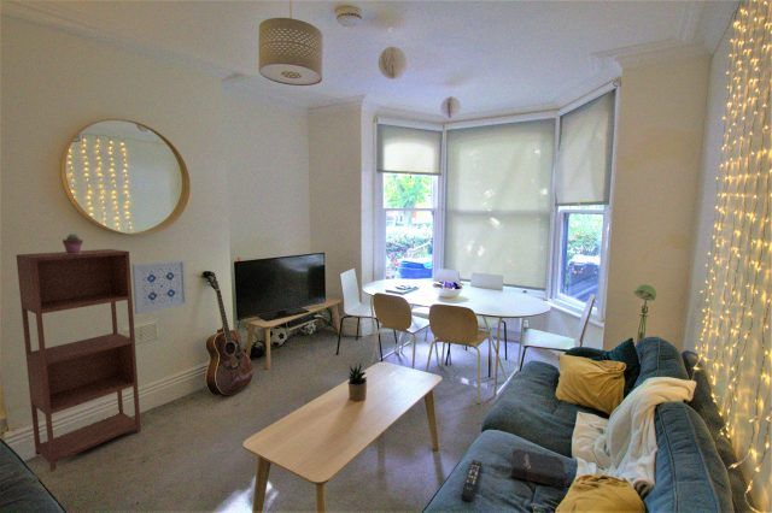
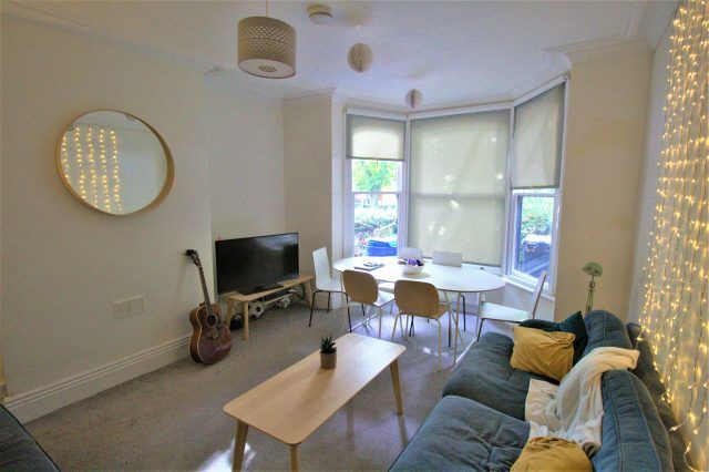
- remote control (472, 478)
- wall art (160, 285)
- hardback book (537, 467)
- potted succulent (72, 243)
- shelving unit (83, 349)
